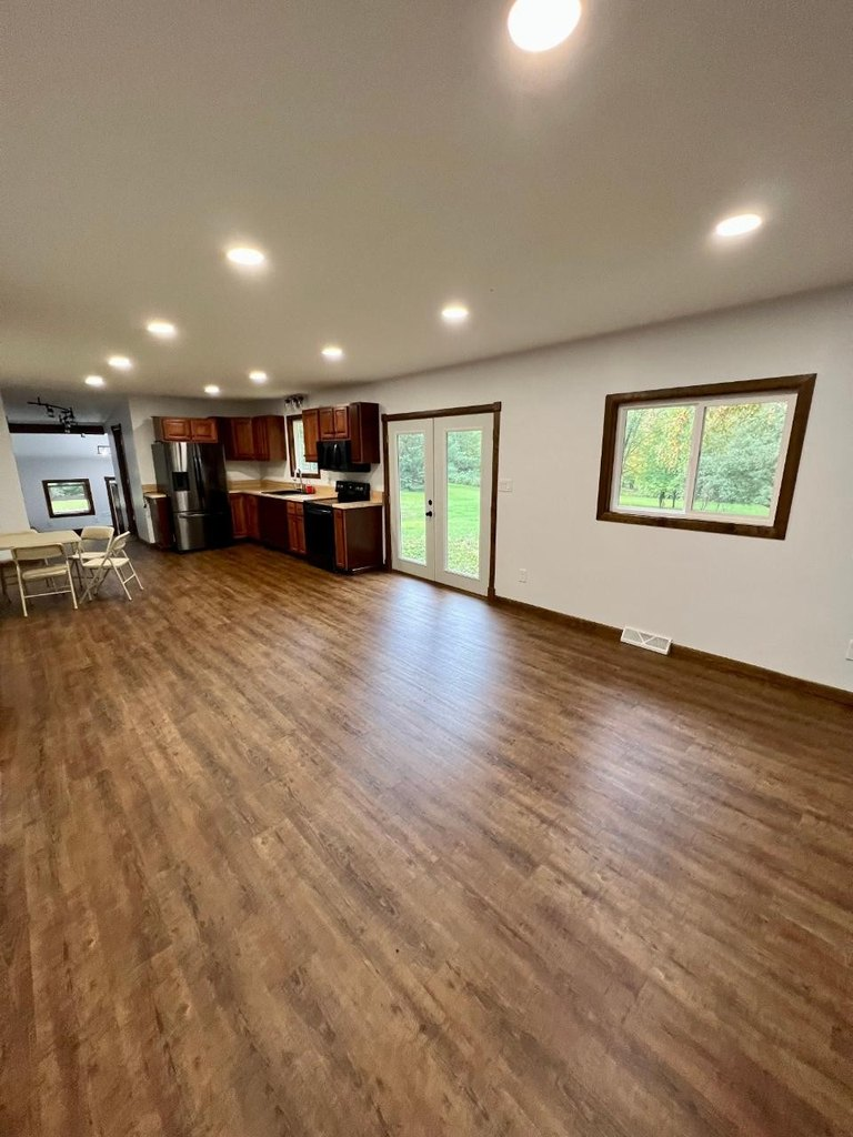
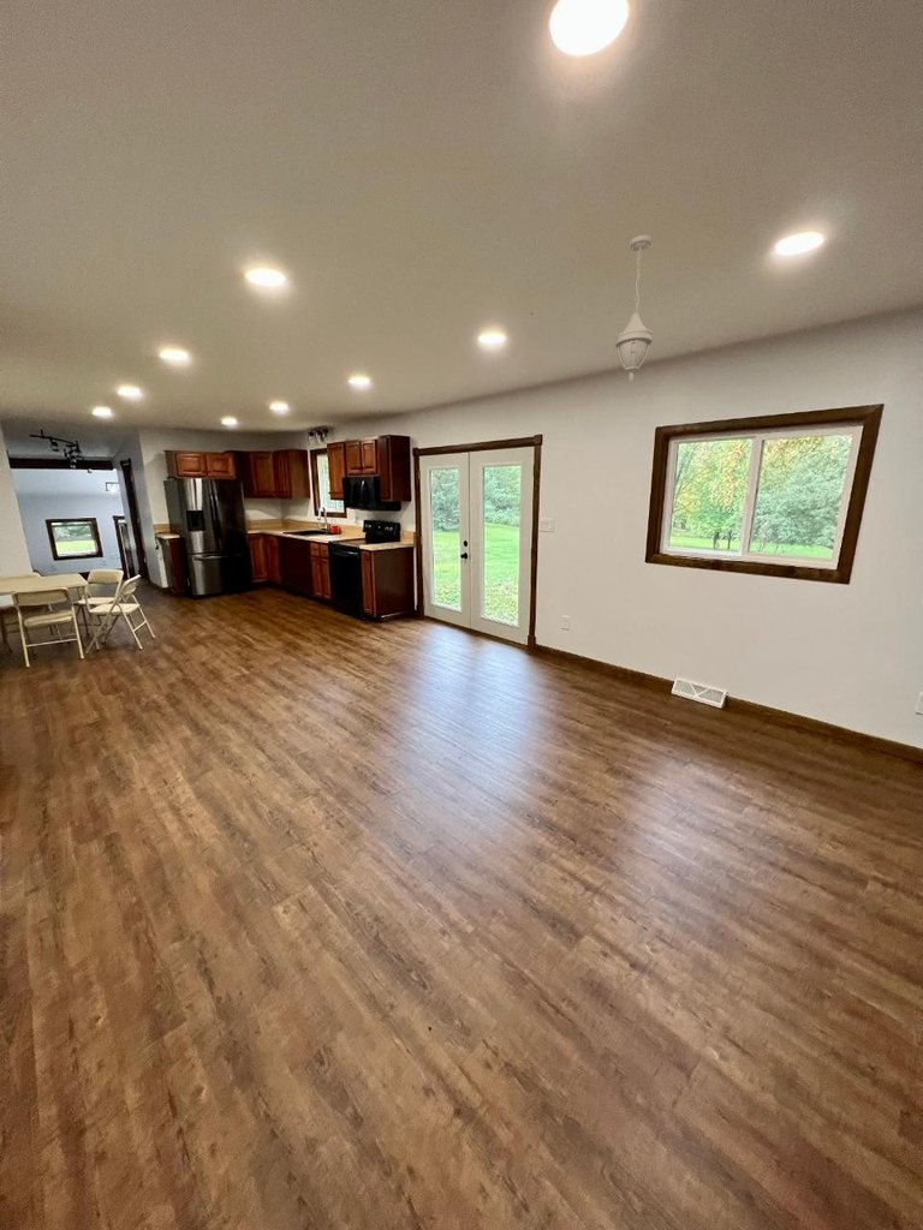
+ pendant light (635, 315)
